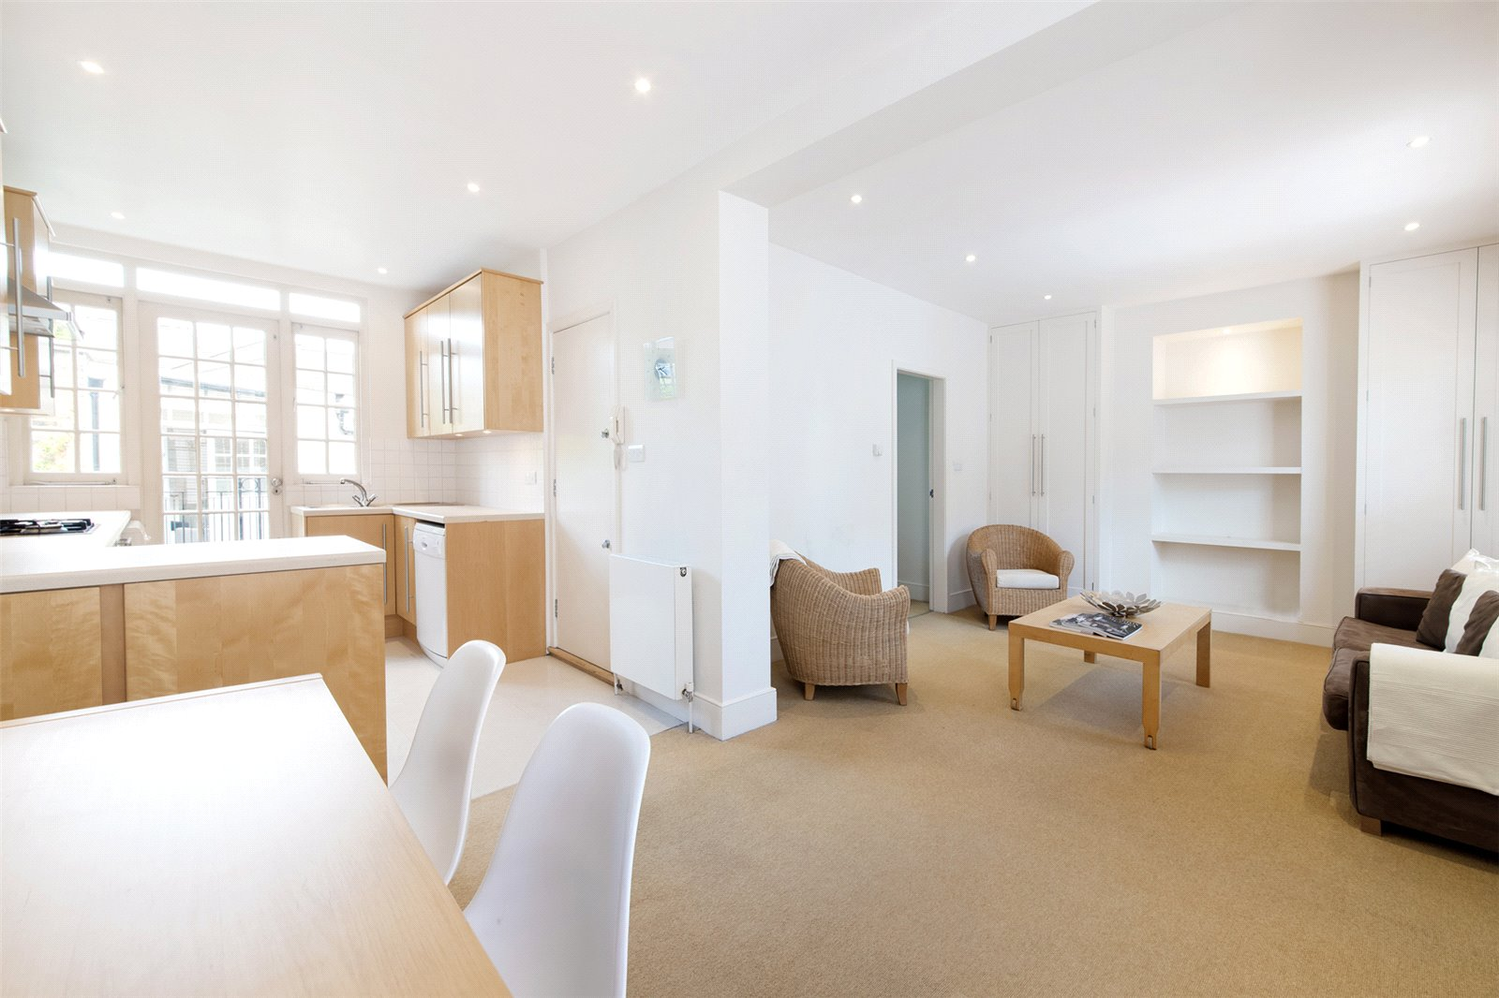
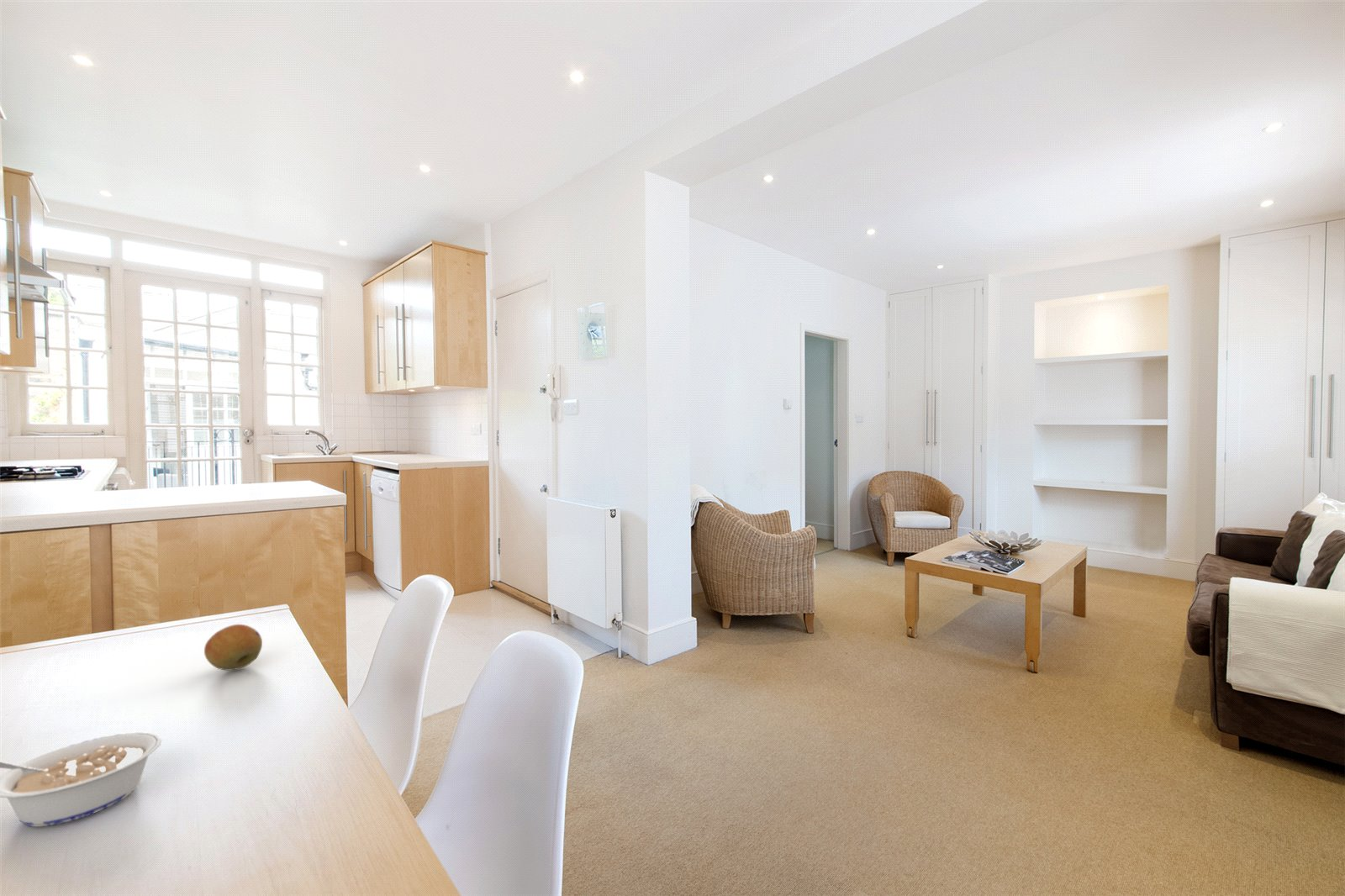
+ legume (75, 779)
+ fruit (234, 647)
